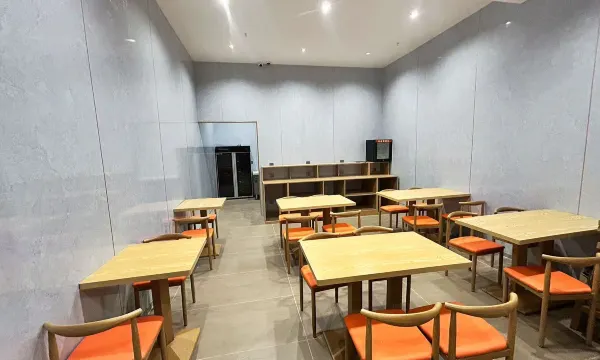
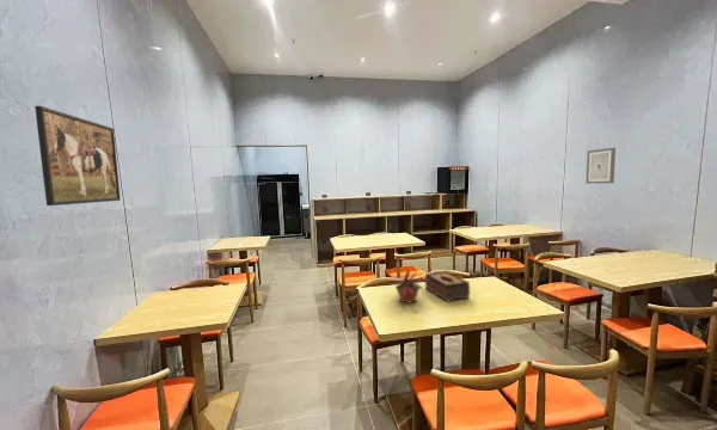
+ potted plant (407, 283)
+ tissue box (446, 285)
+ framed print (85, 161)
+ wall art (600, 166)
